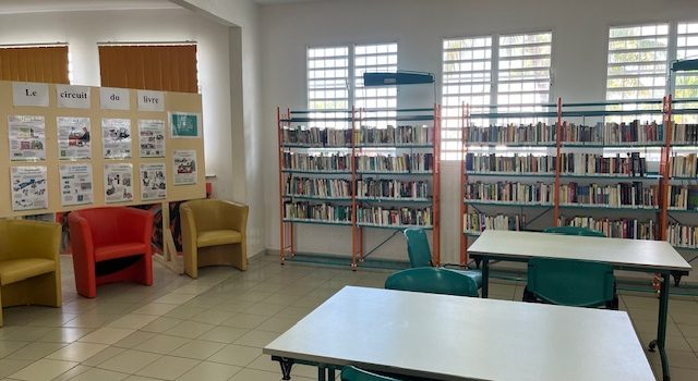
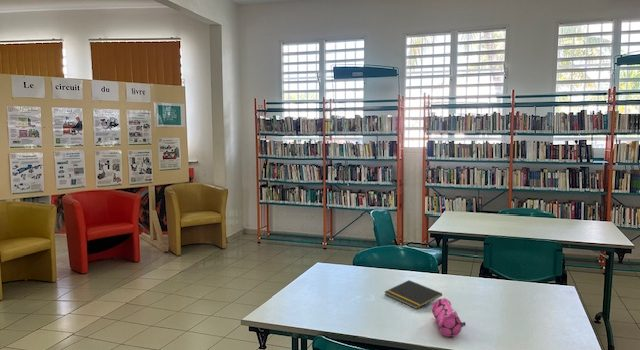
+ notepad (412, 293)
+ pencil case (446, 315)
